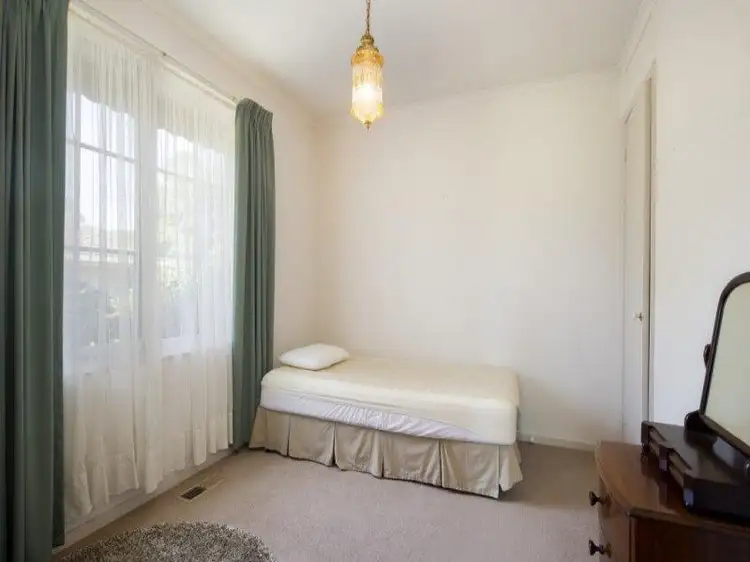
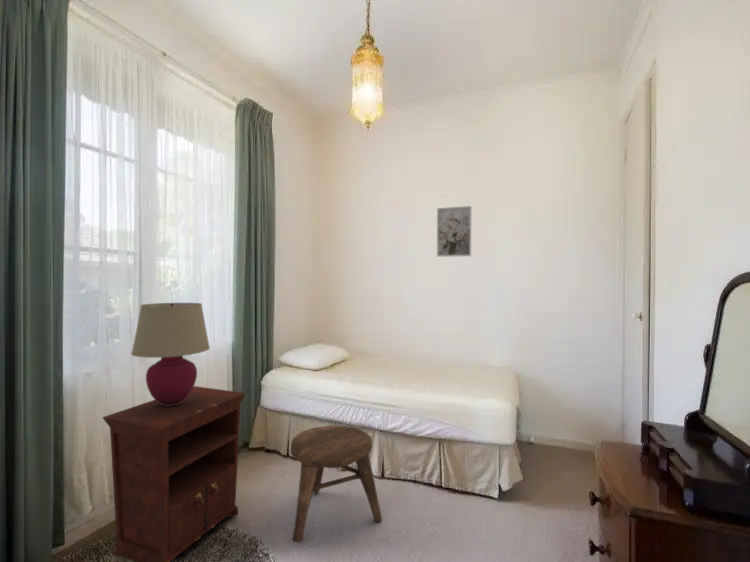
+ stool (329, 481)
+ nightstand (181, 468)
+ wall art (453, 231)
+ table lamp (172, 353)
